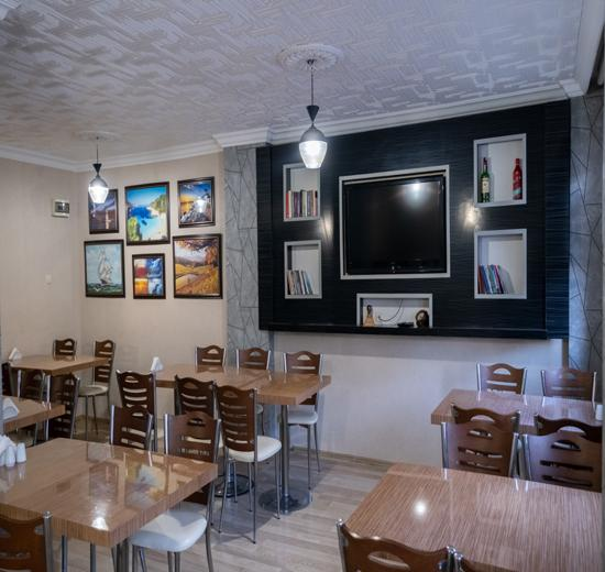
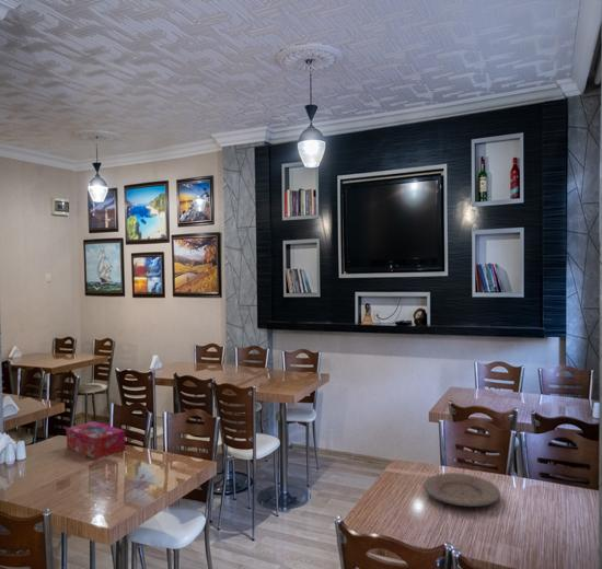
+ plate (461, 491)
+ tissue box (95, 439)
